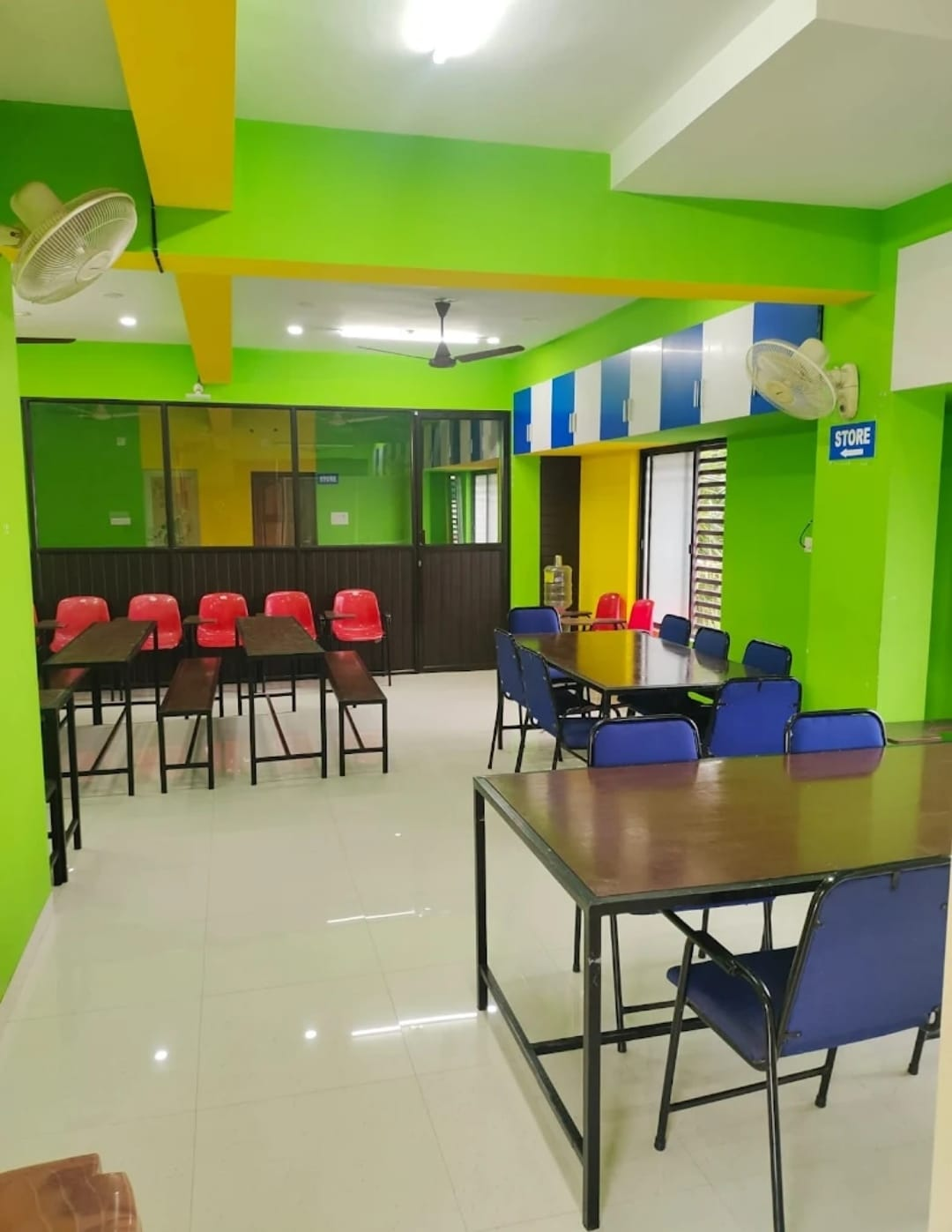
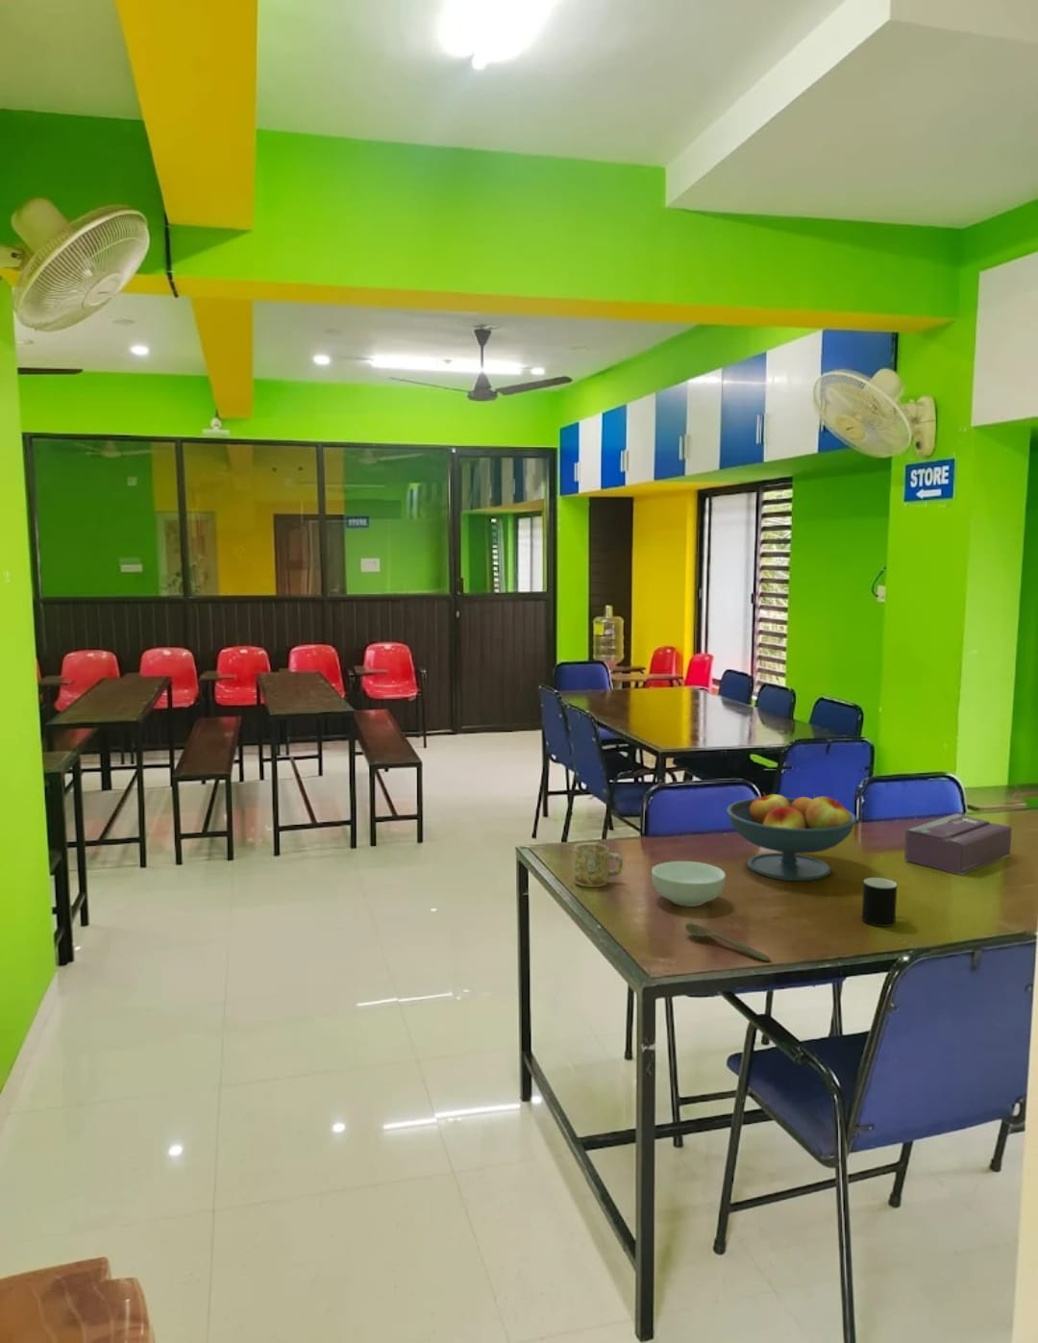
+ mug (598, 864)
+ cereal bowl (687, 885)
+ cup (883, 899)
+ tissue box (958, 843)
+ spoon (726, 941)
+ fruit bowl (789, 830)
